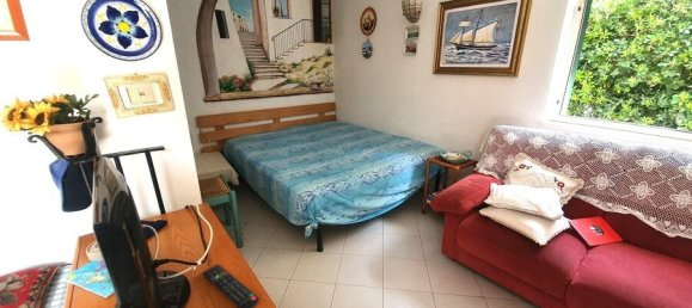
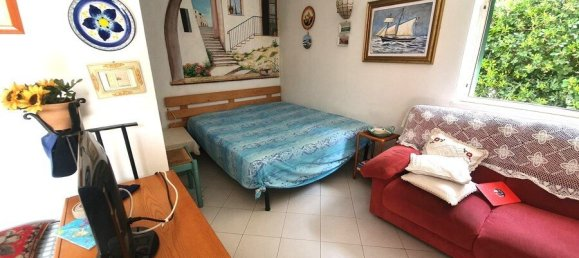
- remote control (229, 287)
